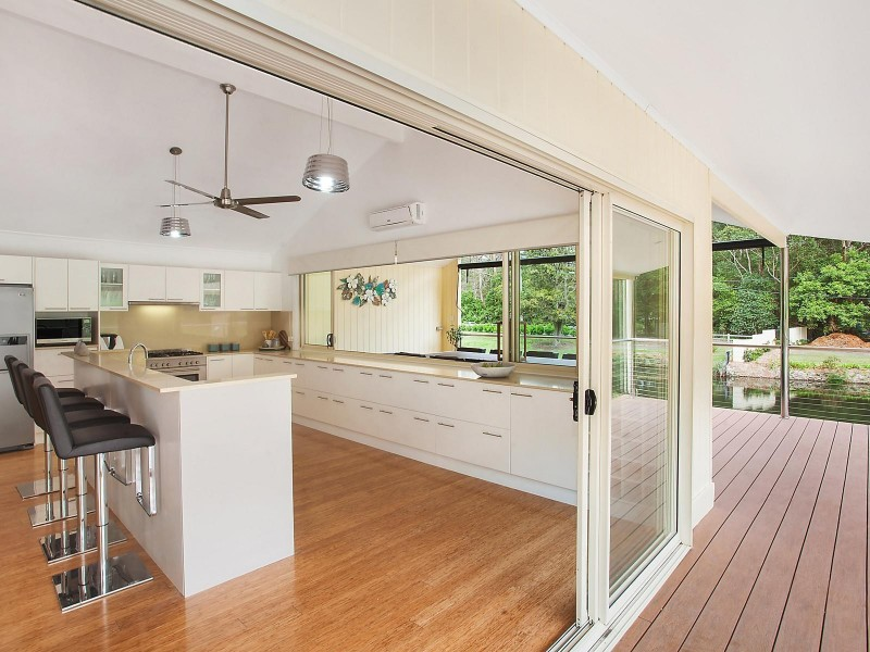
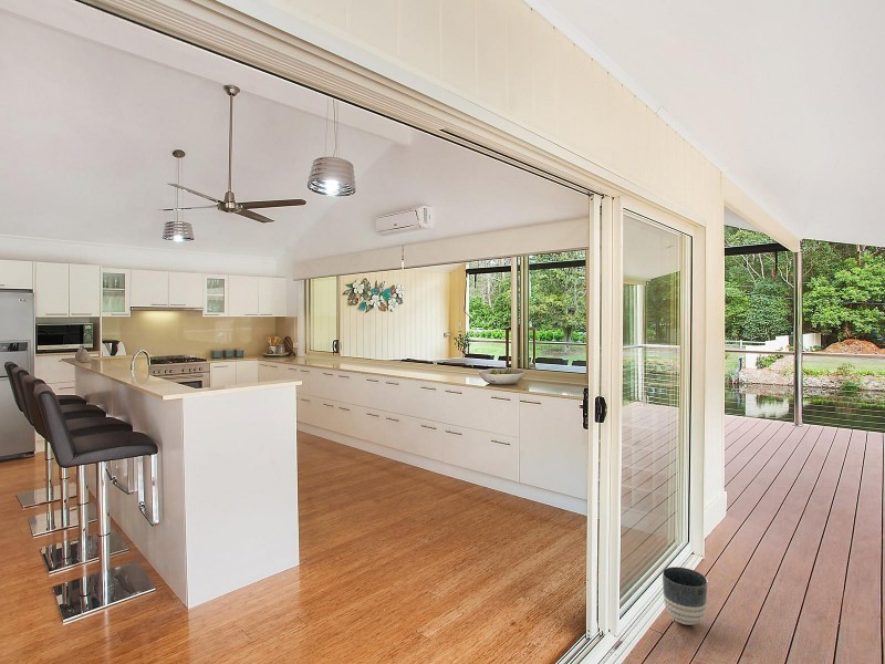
+ planter (684, 599)
